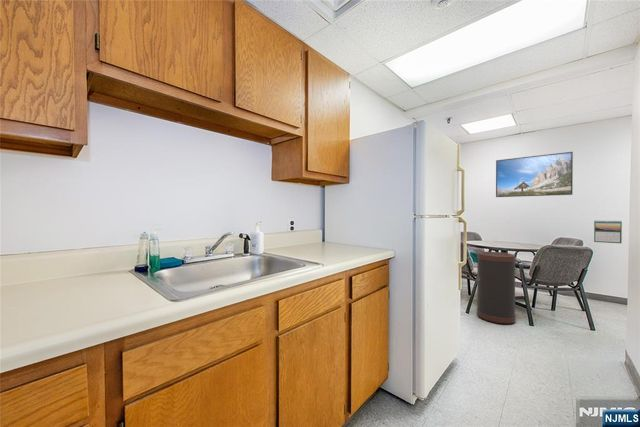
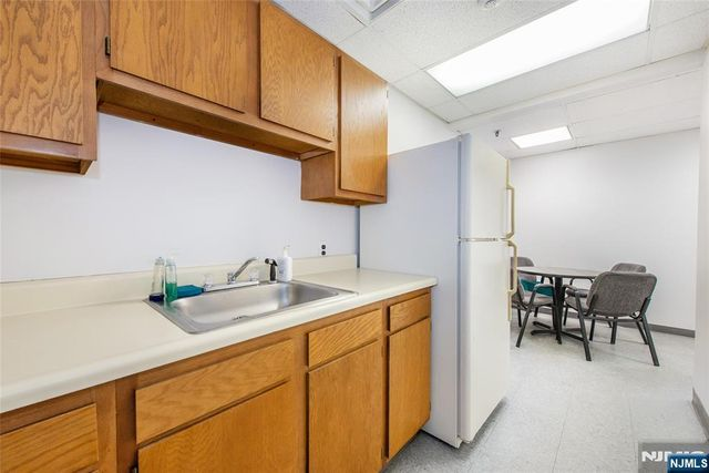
- calendar (607, 231)
- trash can (495, 286)
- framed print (531, 176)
